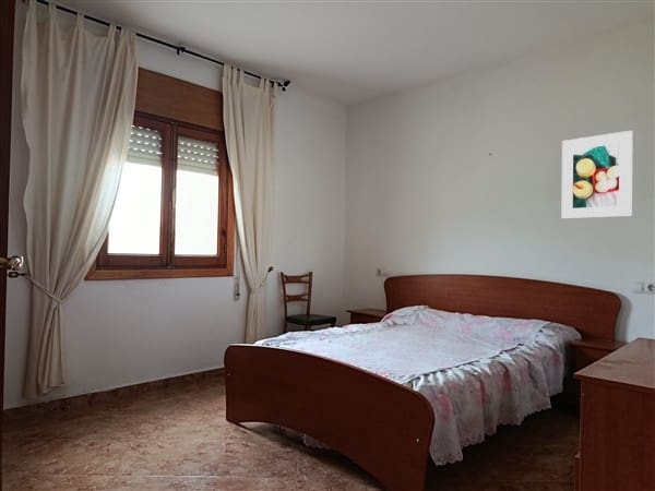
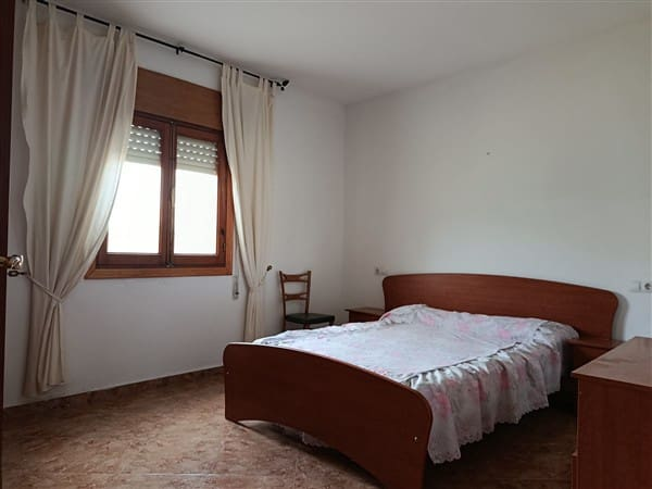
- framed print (595, 176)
